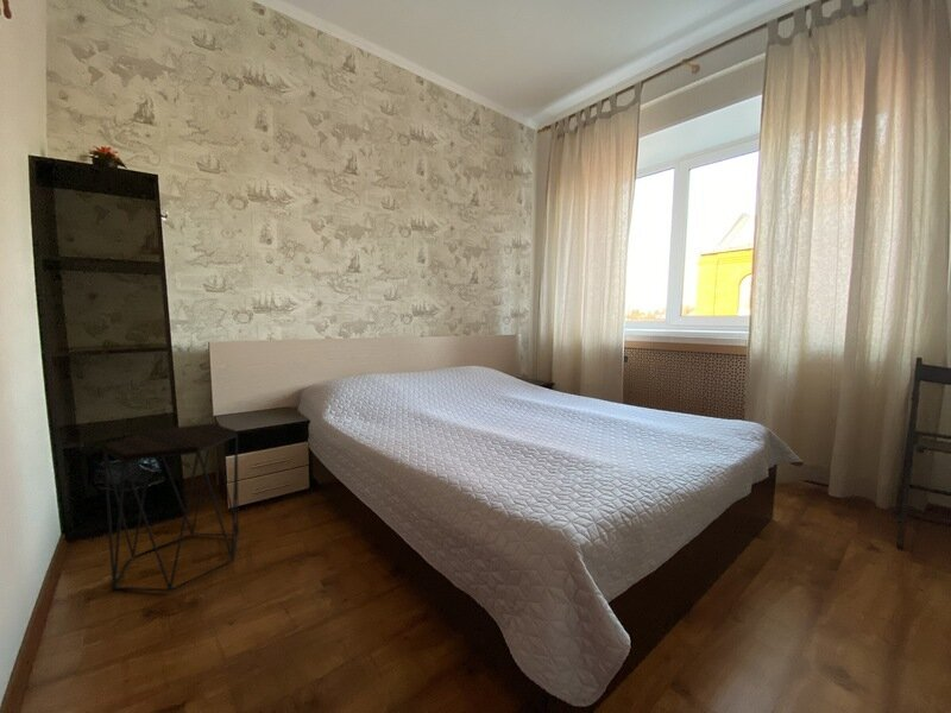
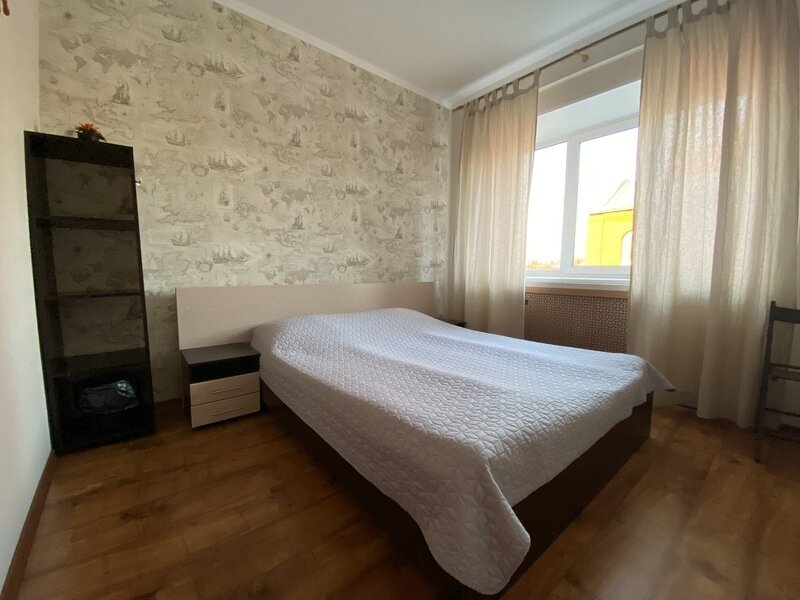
- side table (178, 499)
